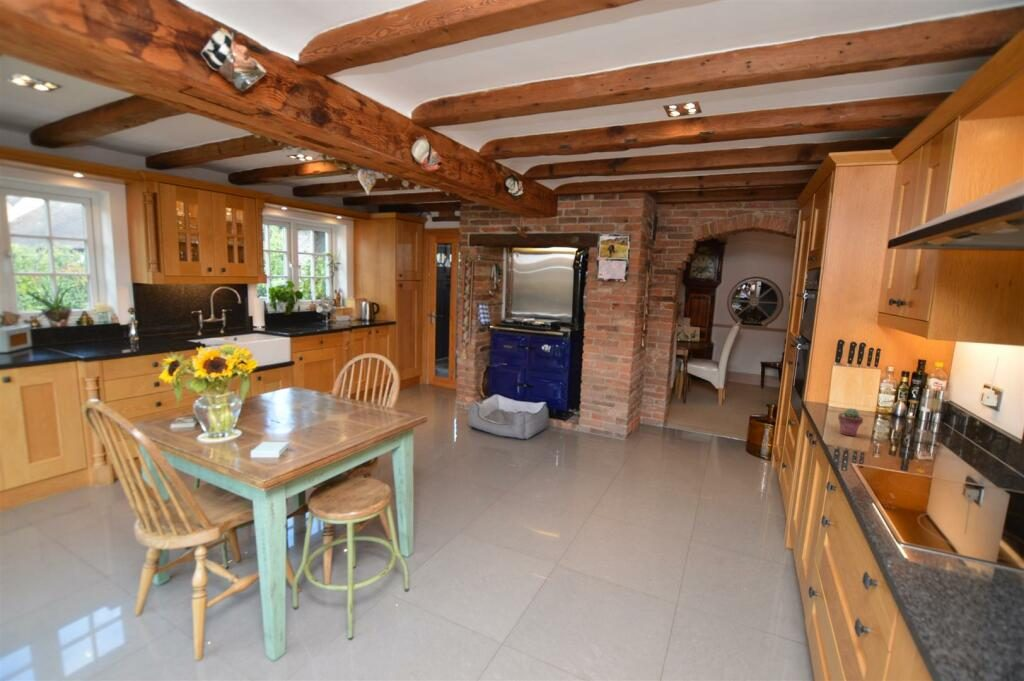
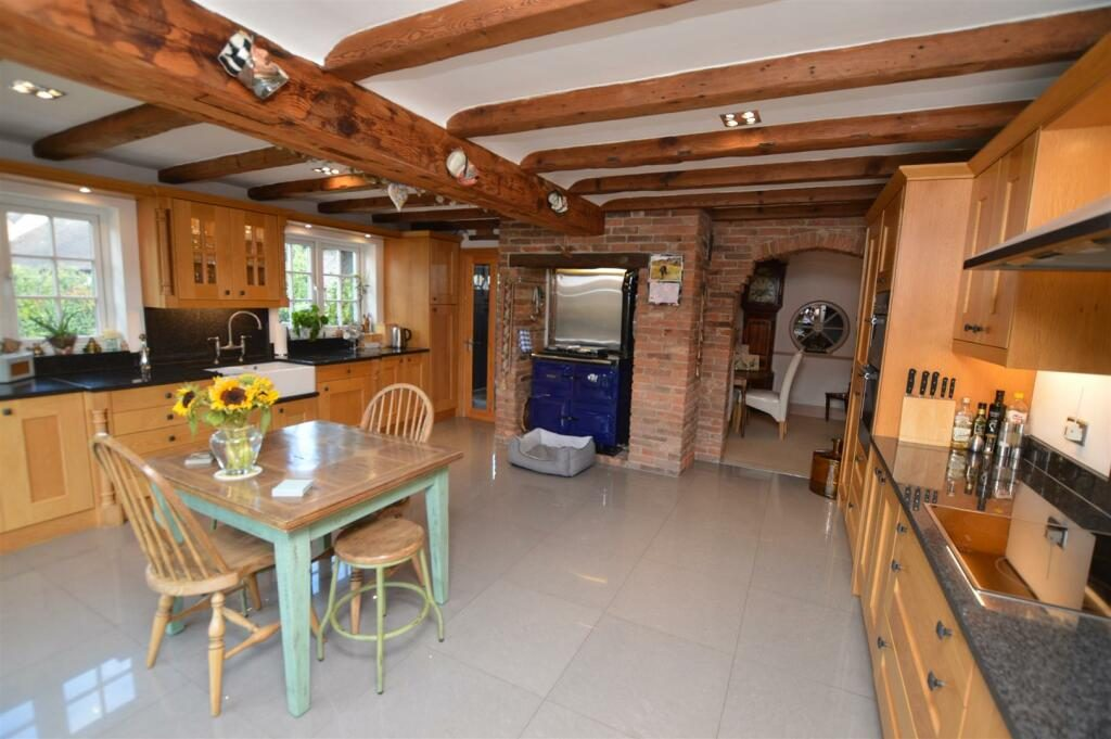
- potted succulent (850, 421)
